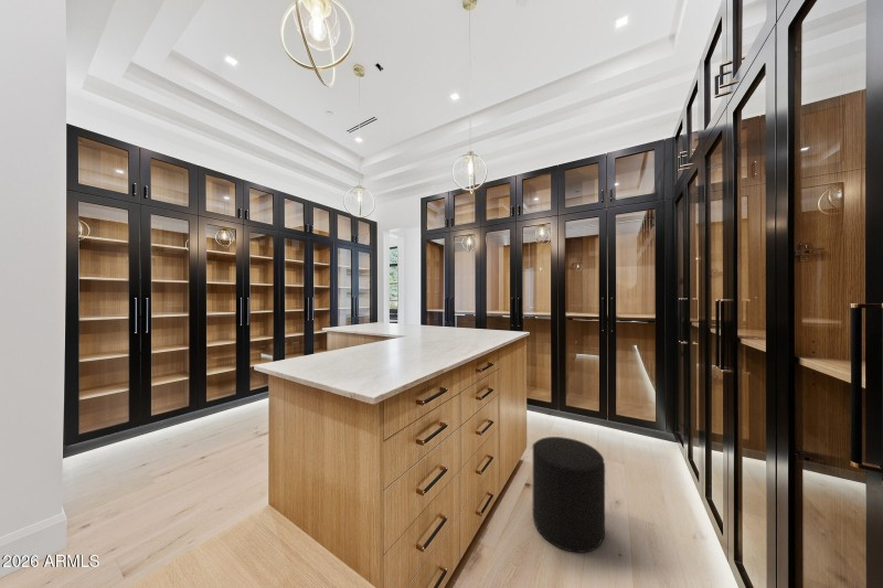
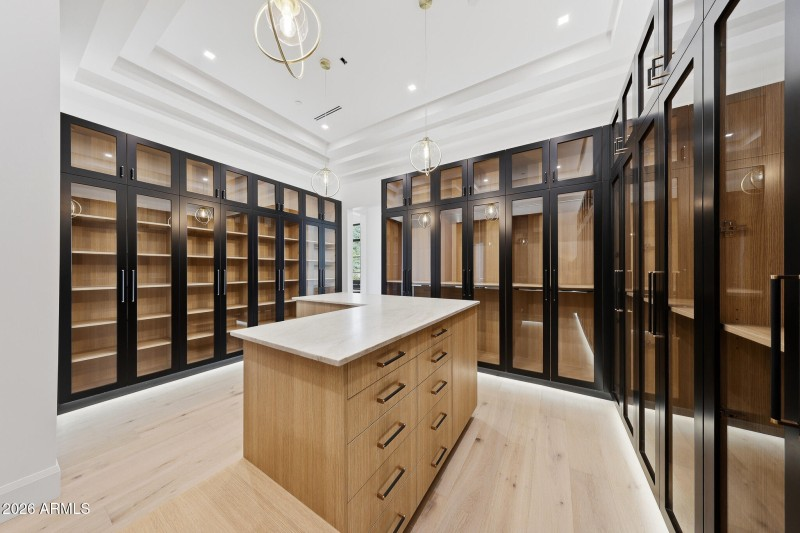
- stool (566, 487)
